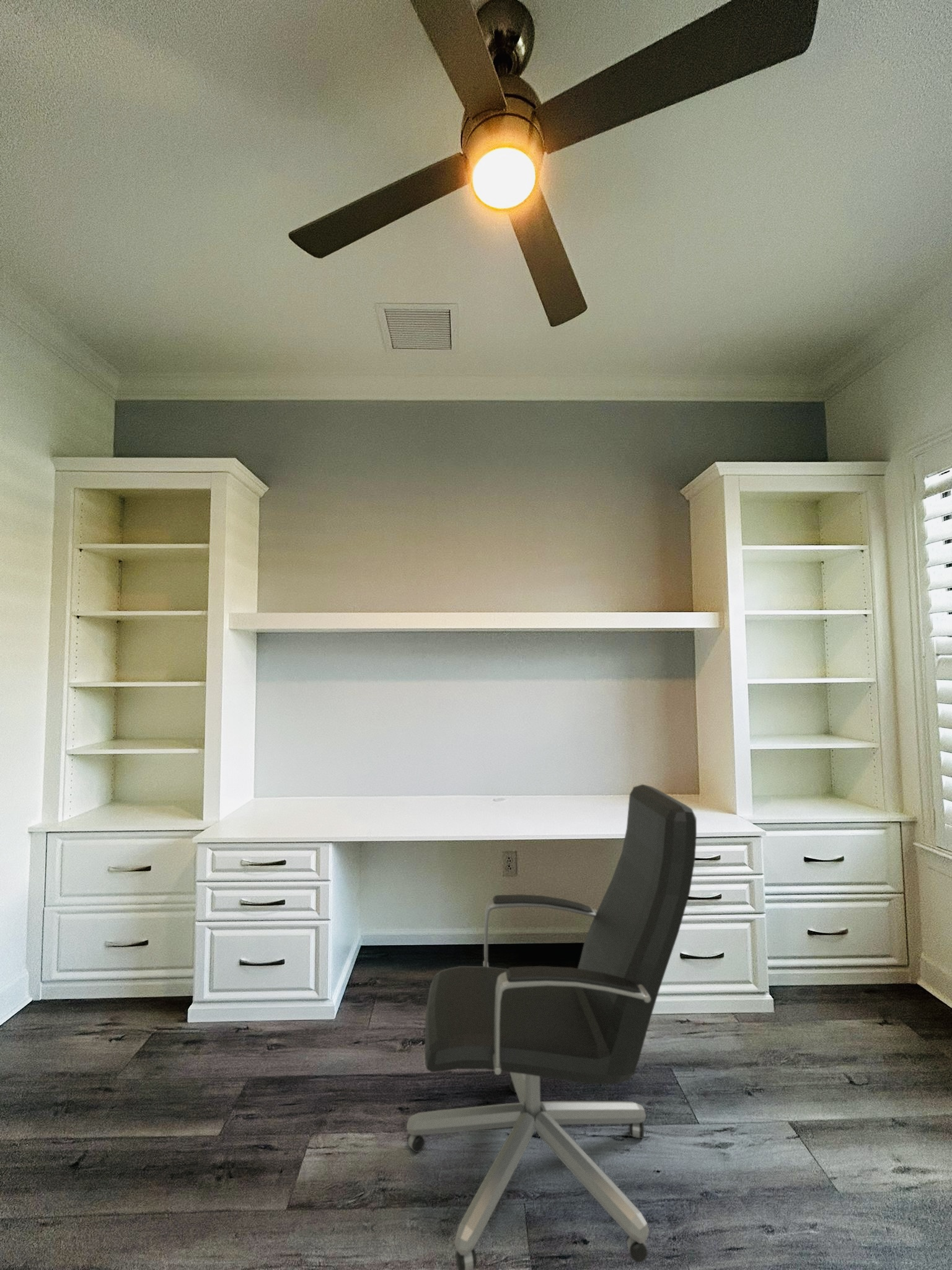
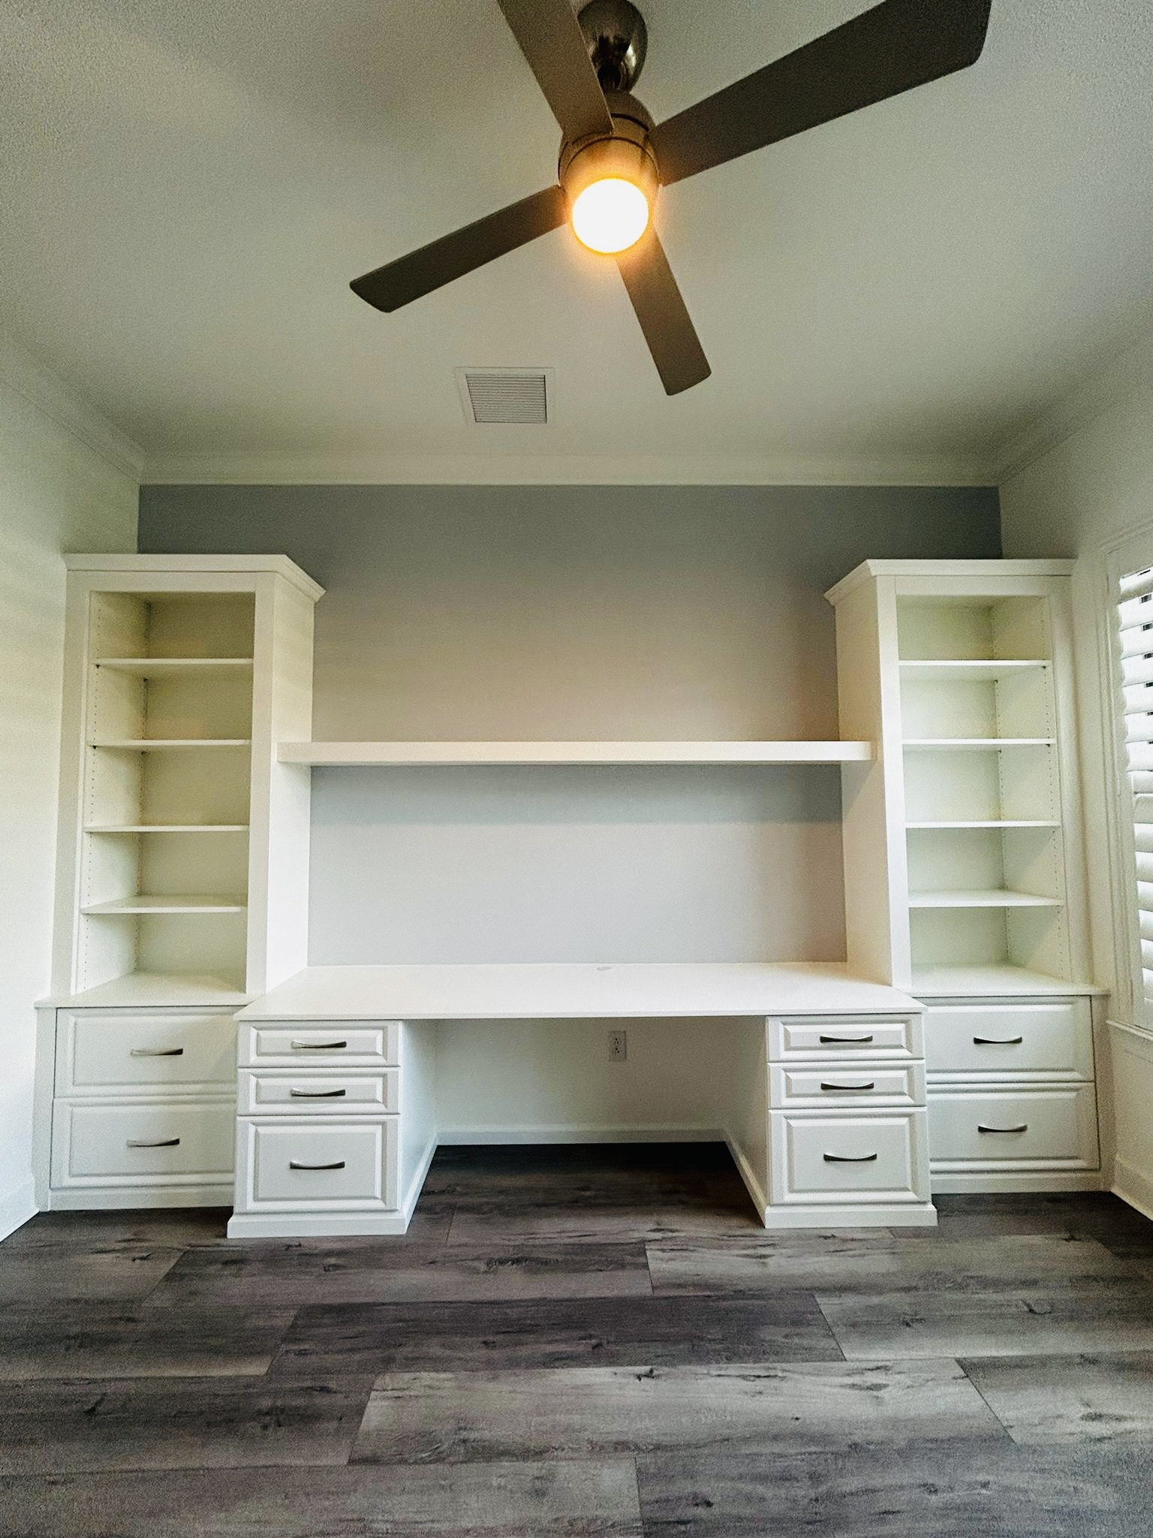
- office chair (541, 974)
